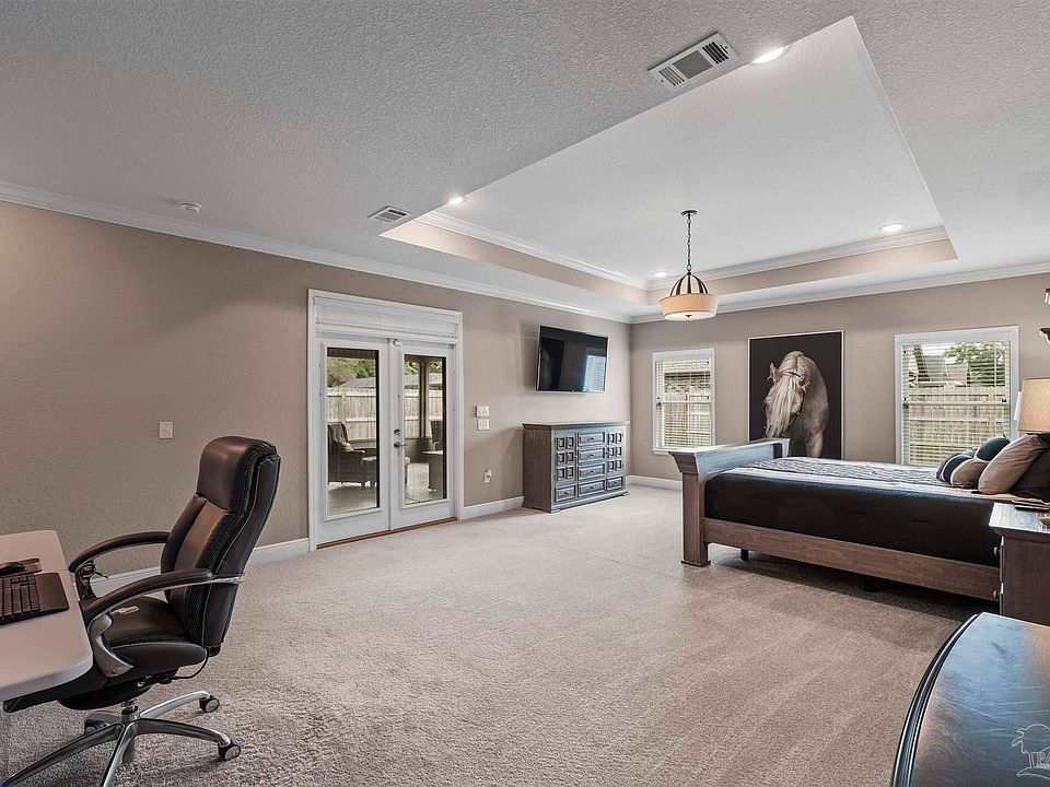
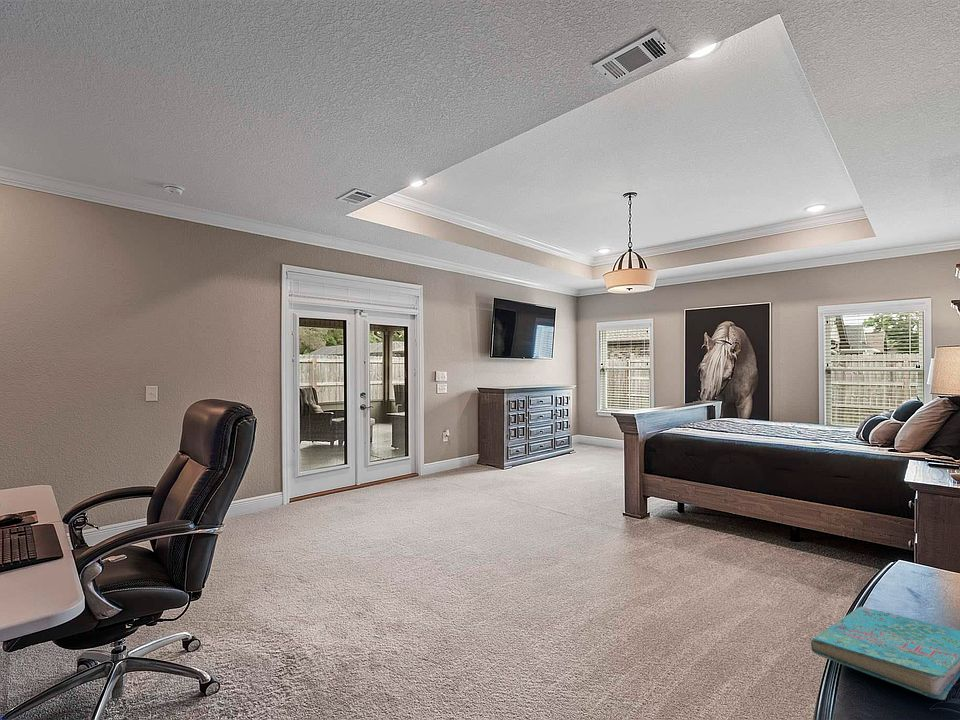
+ cover (892, 642)
